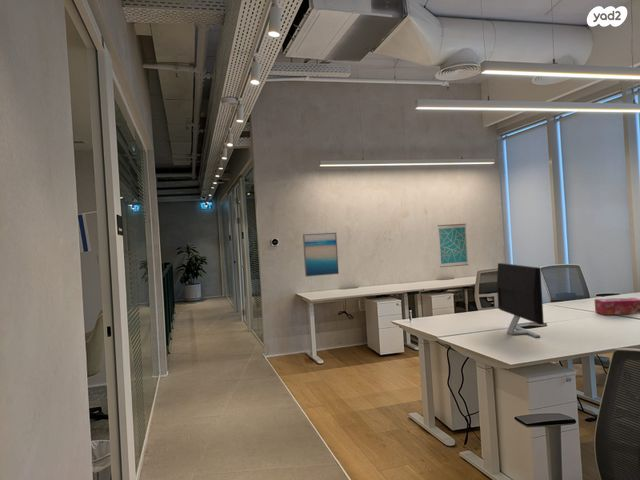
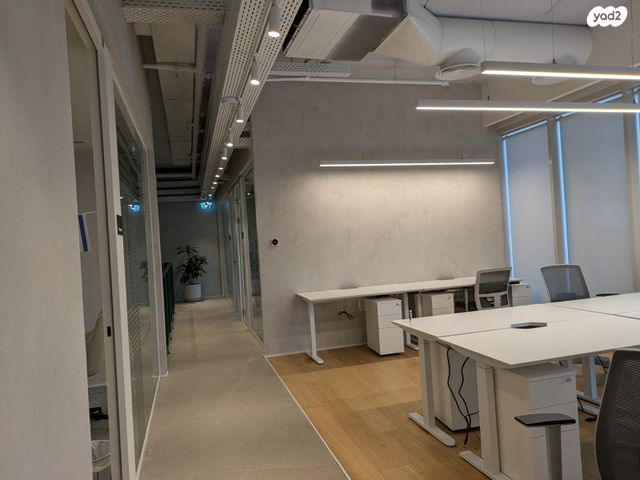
- wall art (453, 245)
- monitor (517, 299)
- wall art (320, 254)
- tissue box (619, 306)
